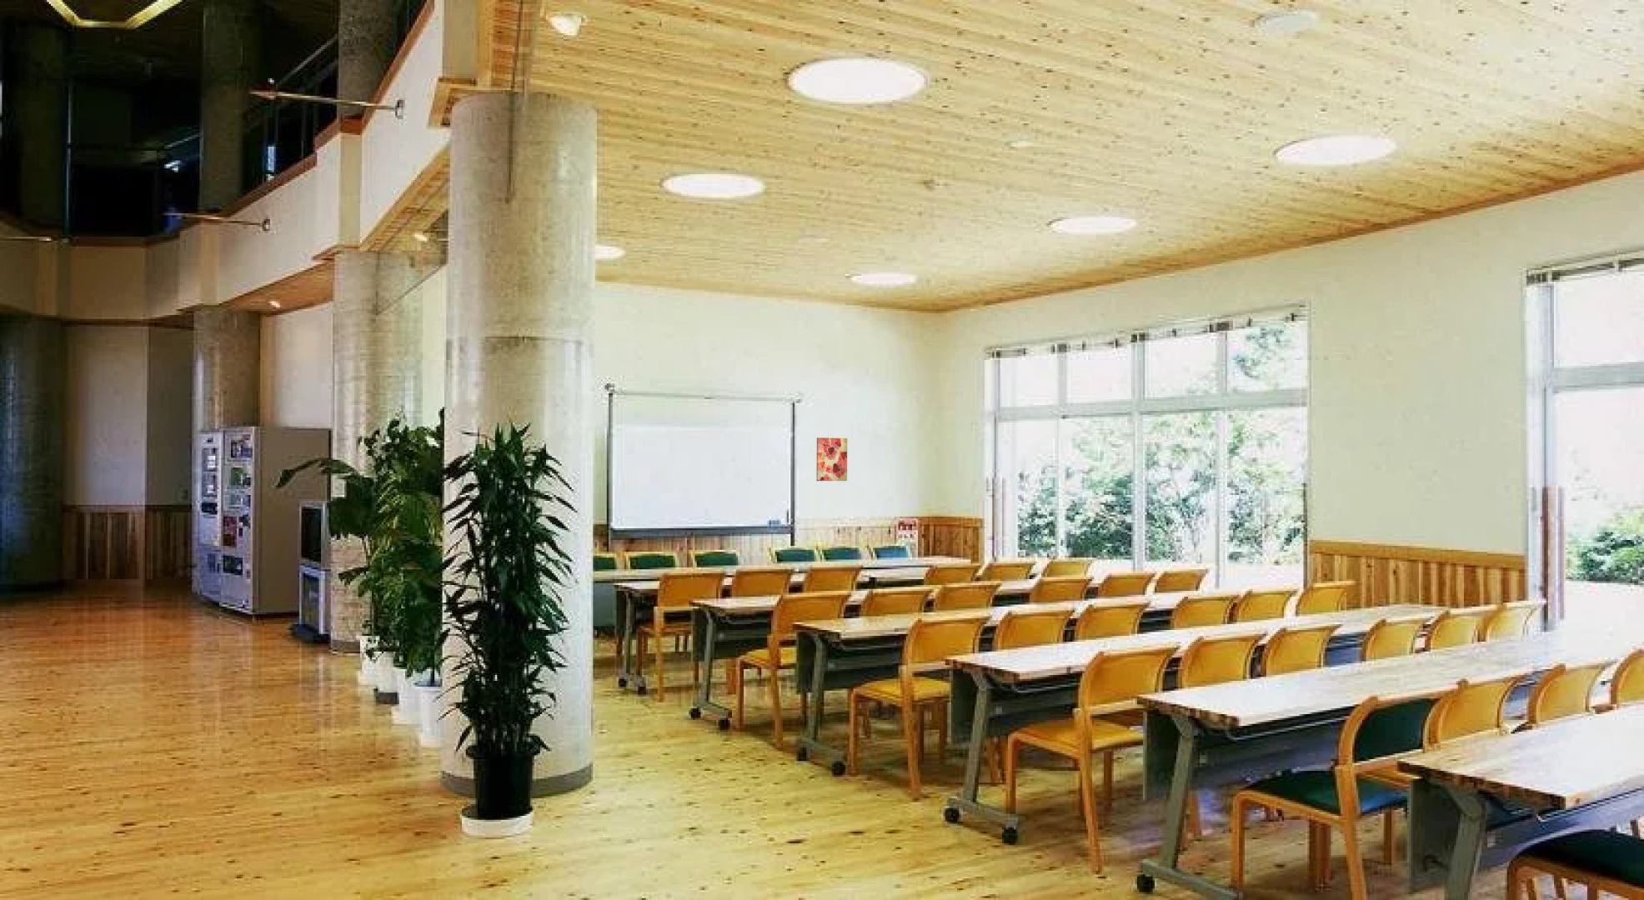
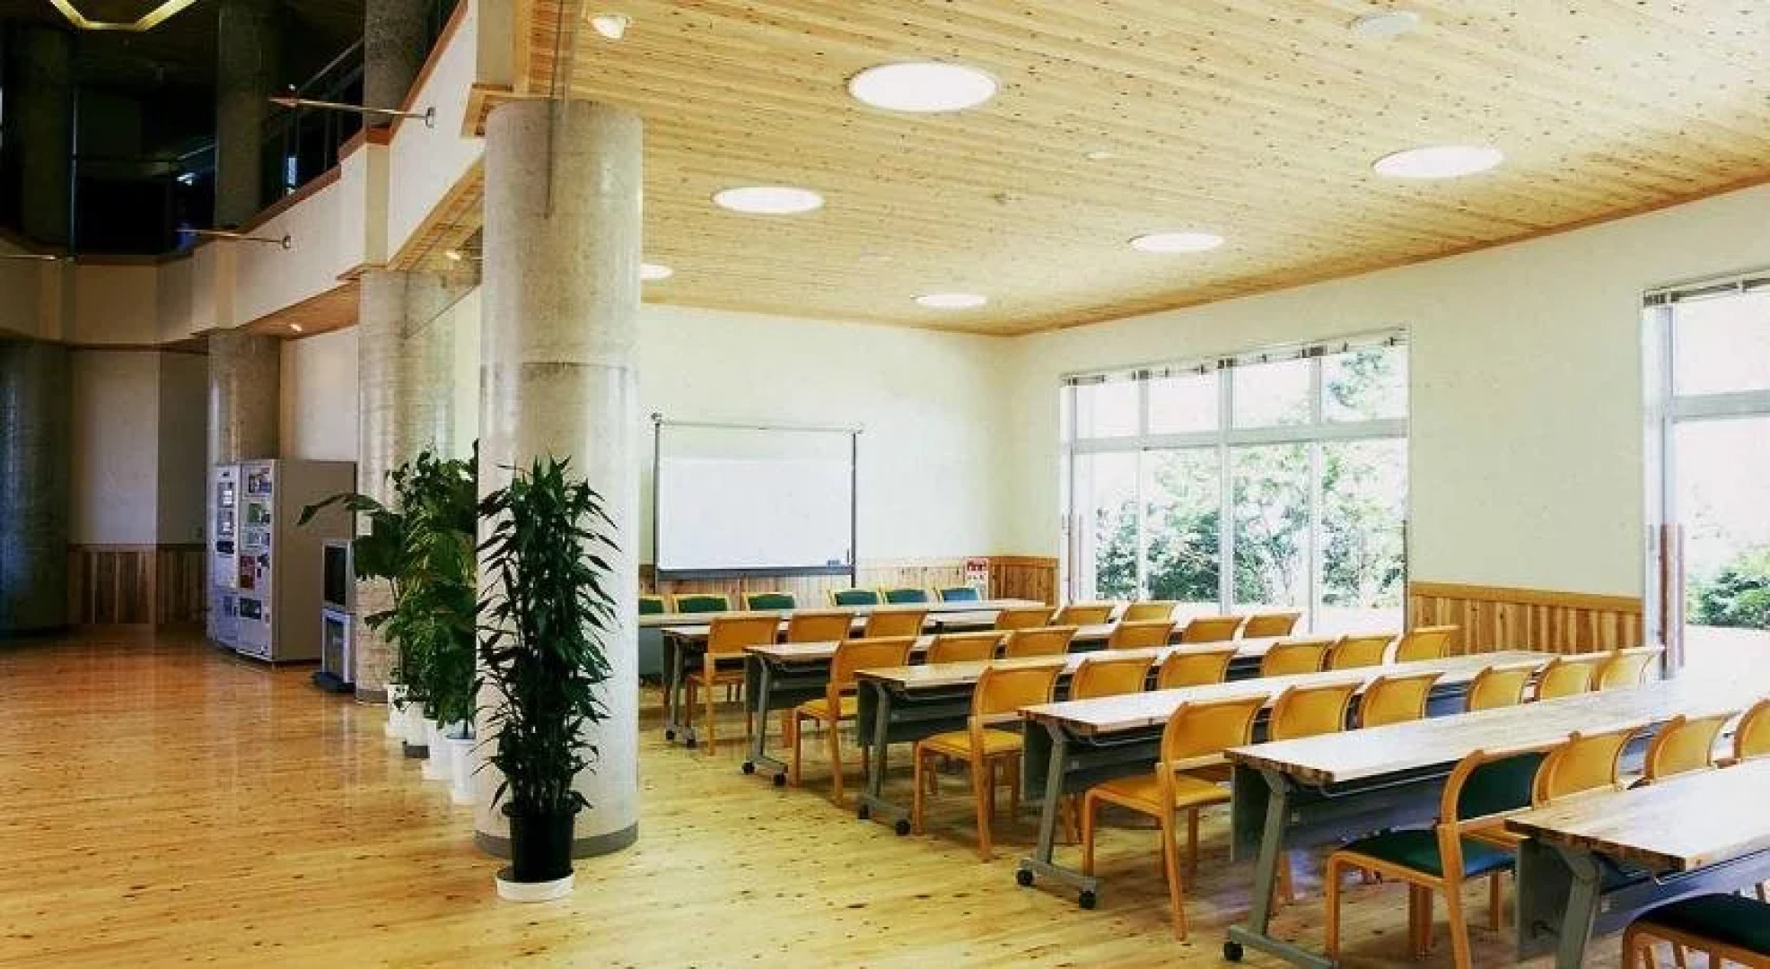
- wall art (833, 459)
